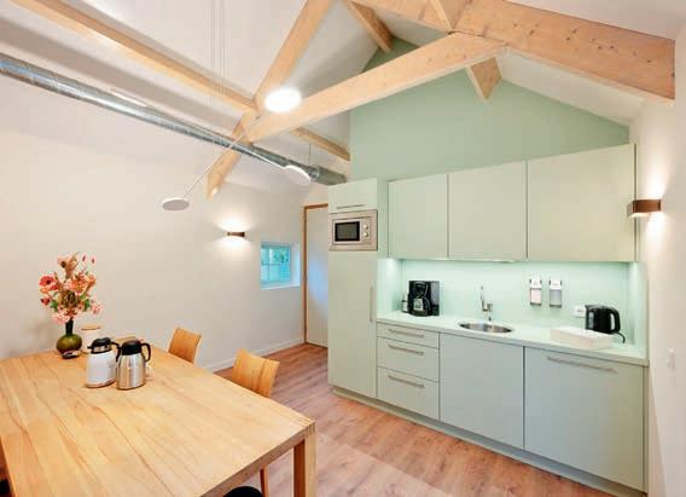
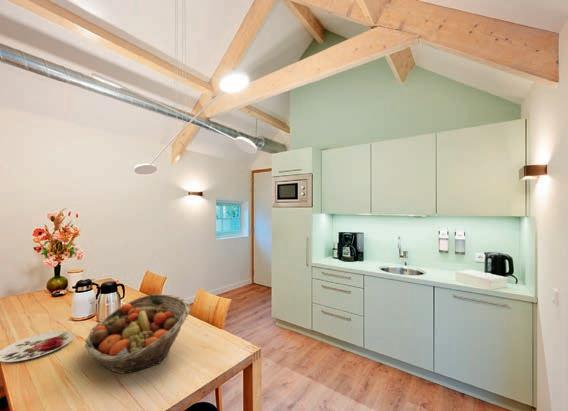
+ fruit basket (140, 328)
+ plate (37, 344)
